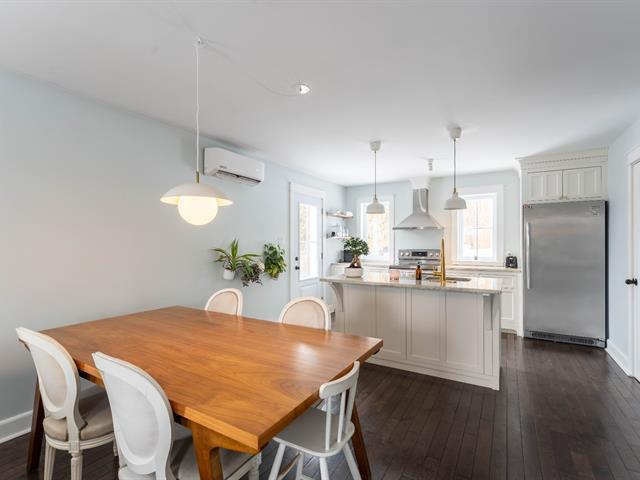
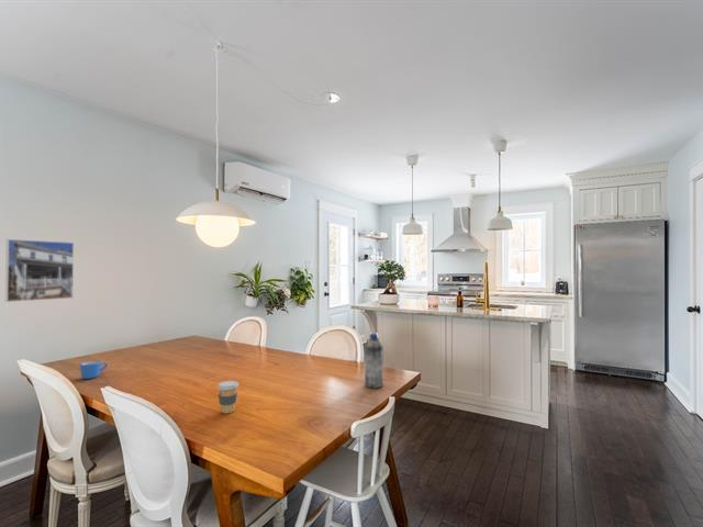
+ mug (93, 369)
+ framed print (41, 270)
+ coffee cup (227, 396)
+ water bottle (373, 359)
